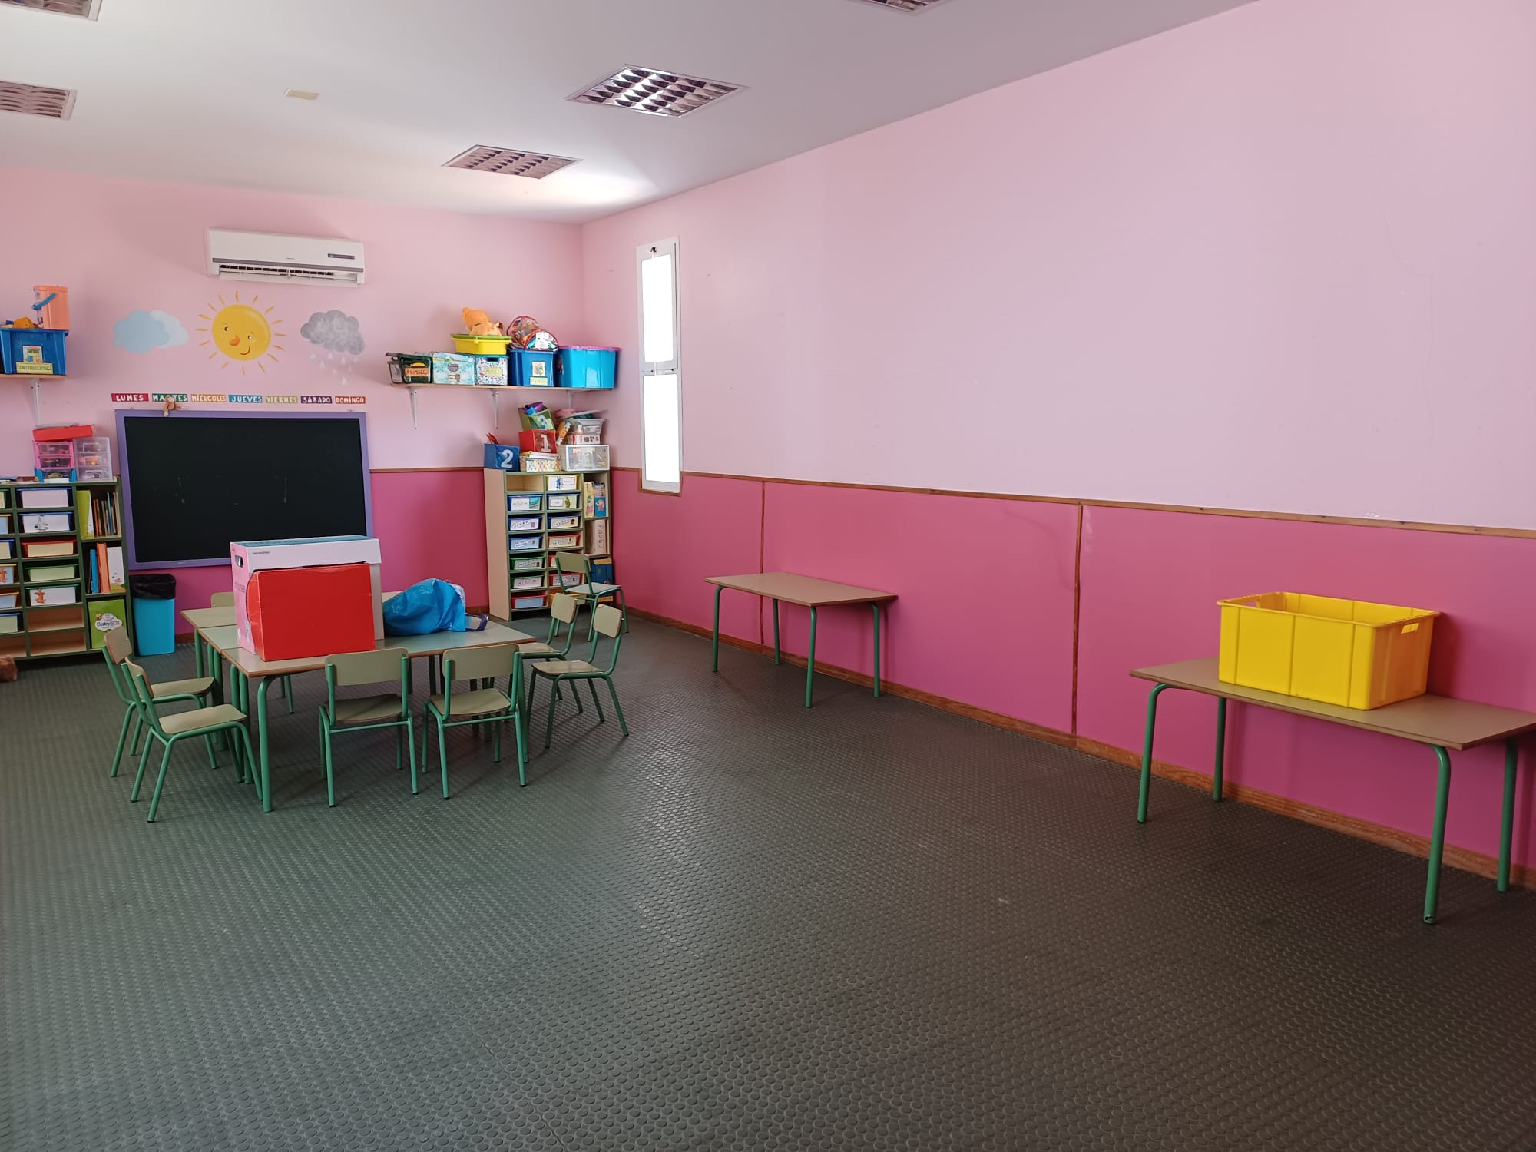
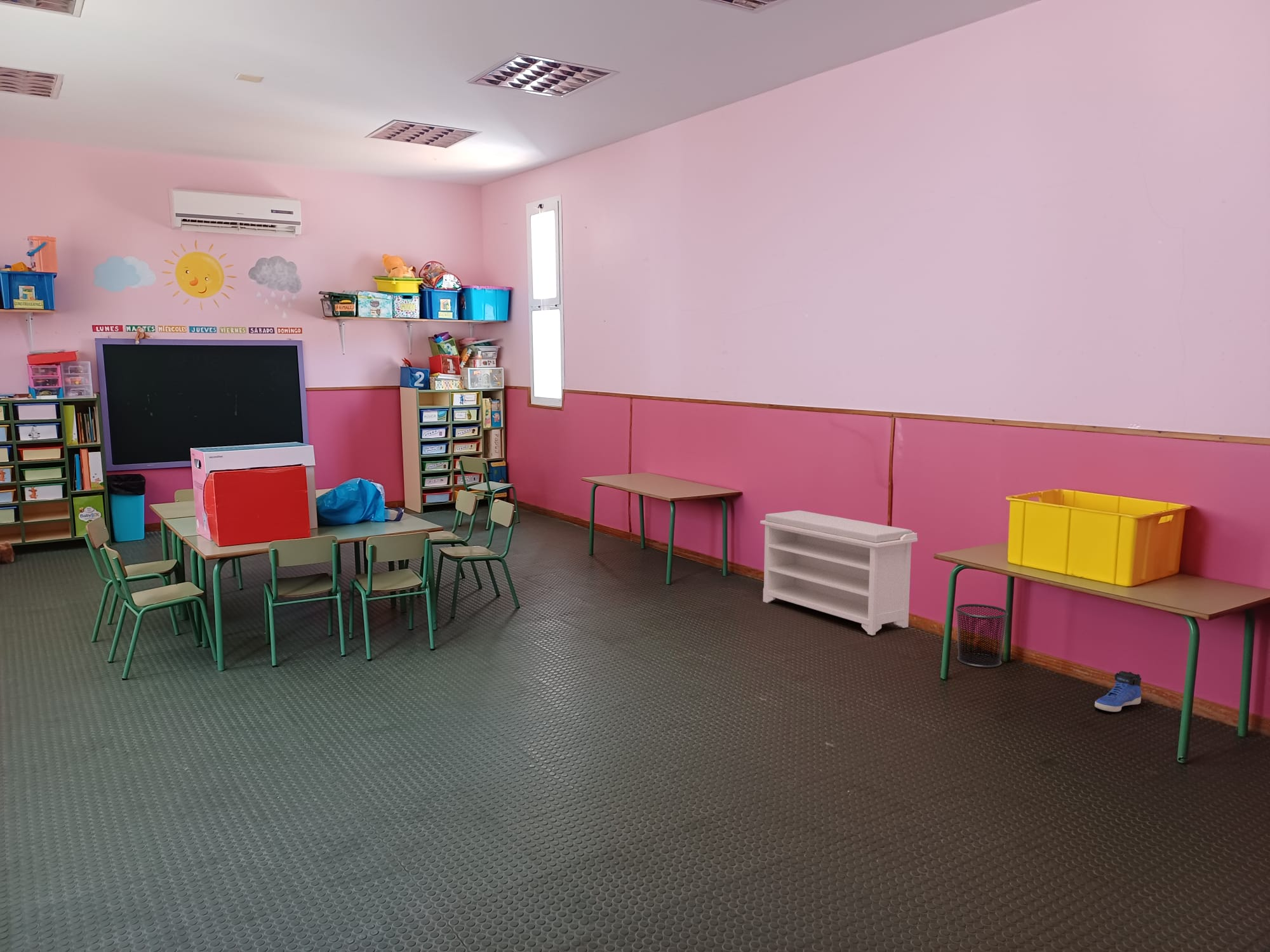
+ bench (833, 567)
+ sneaker (1118, 689)
+ waste bin (980, 635)
